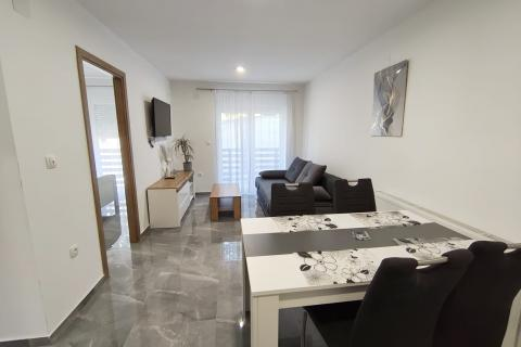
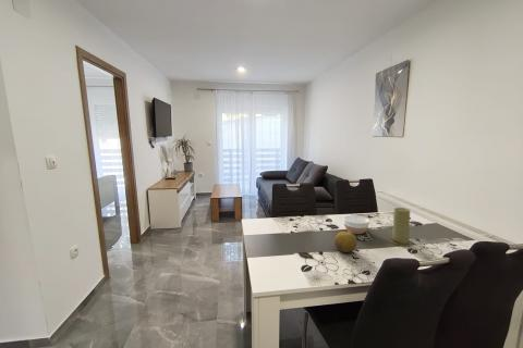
+ fruit (344, 241)
+ bowl (355, 224)
+ candle (401, 225)
